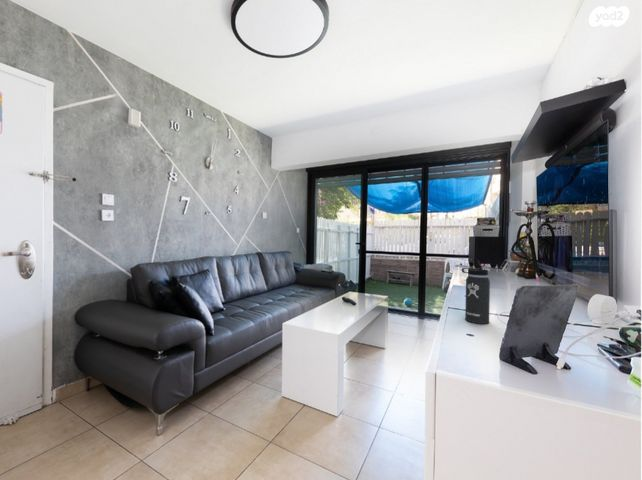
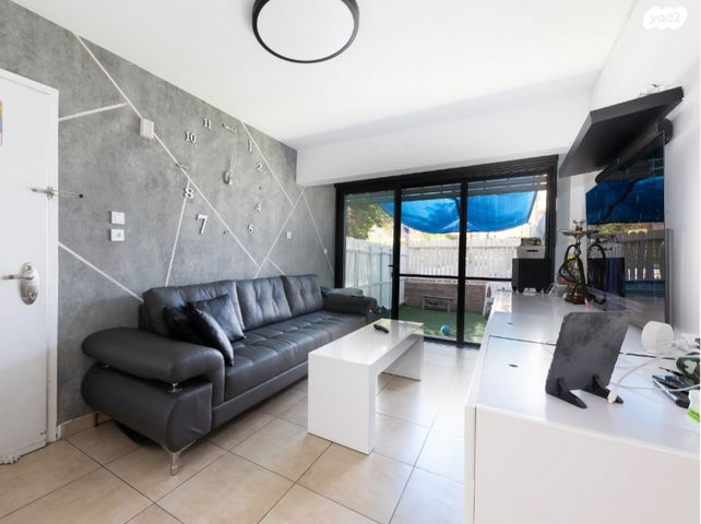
- thermos bottle (474, 289)
